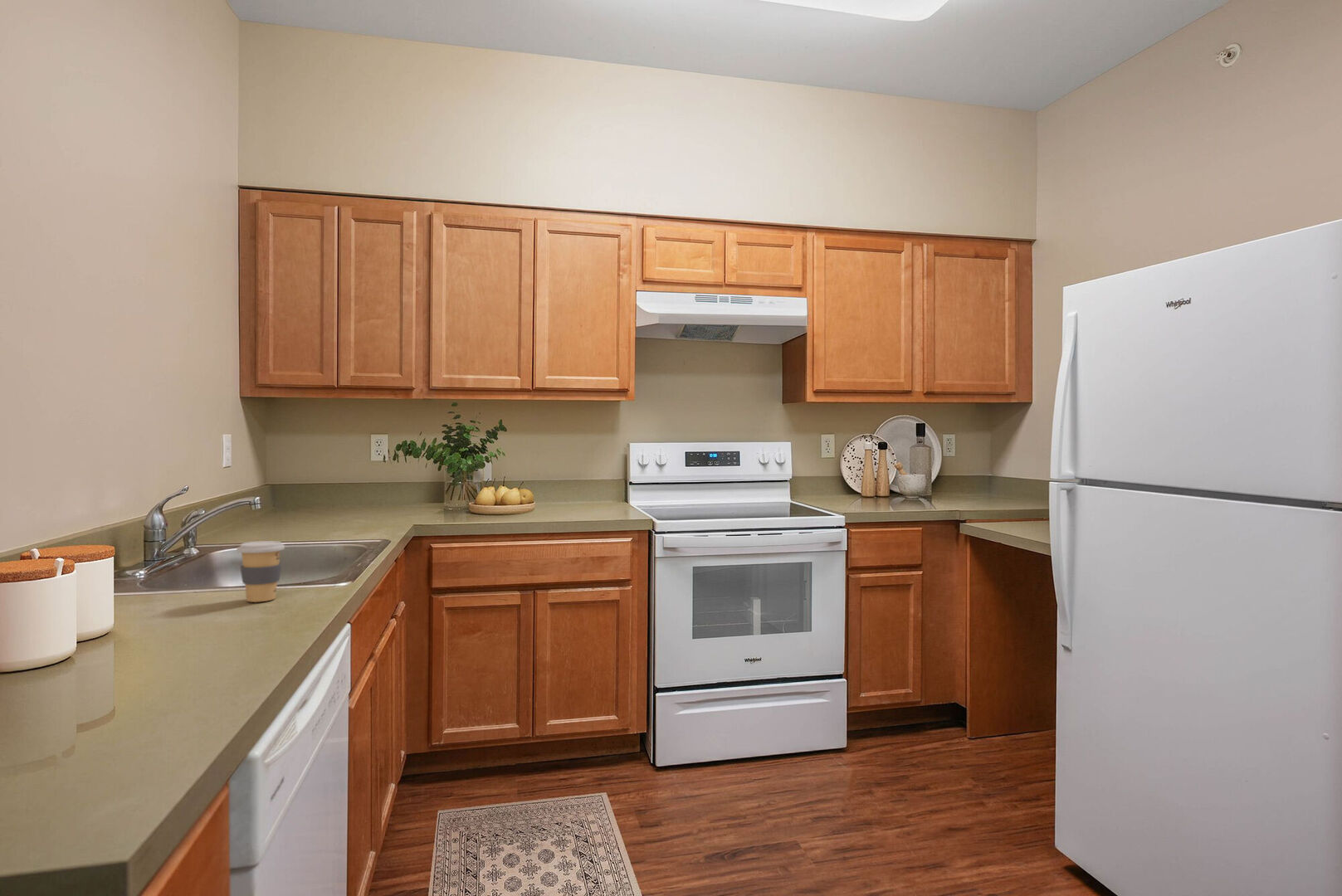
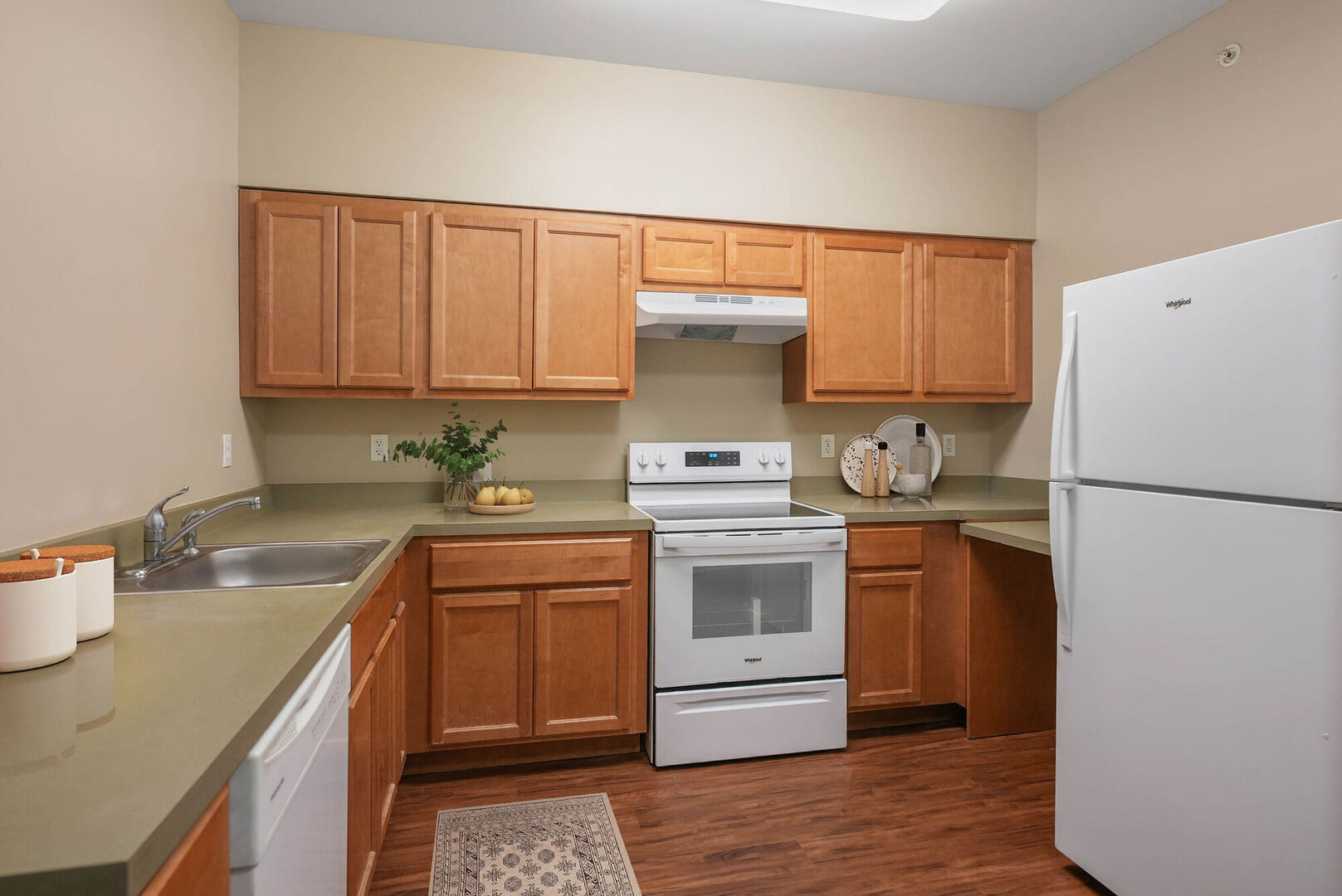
- coffee cup (261, 571)
